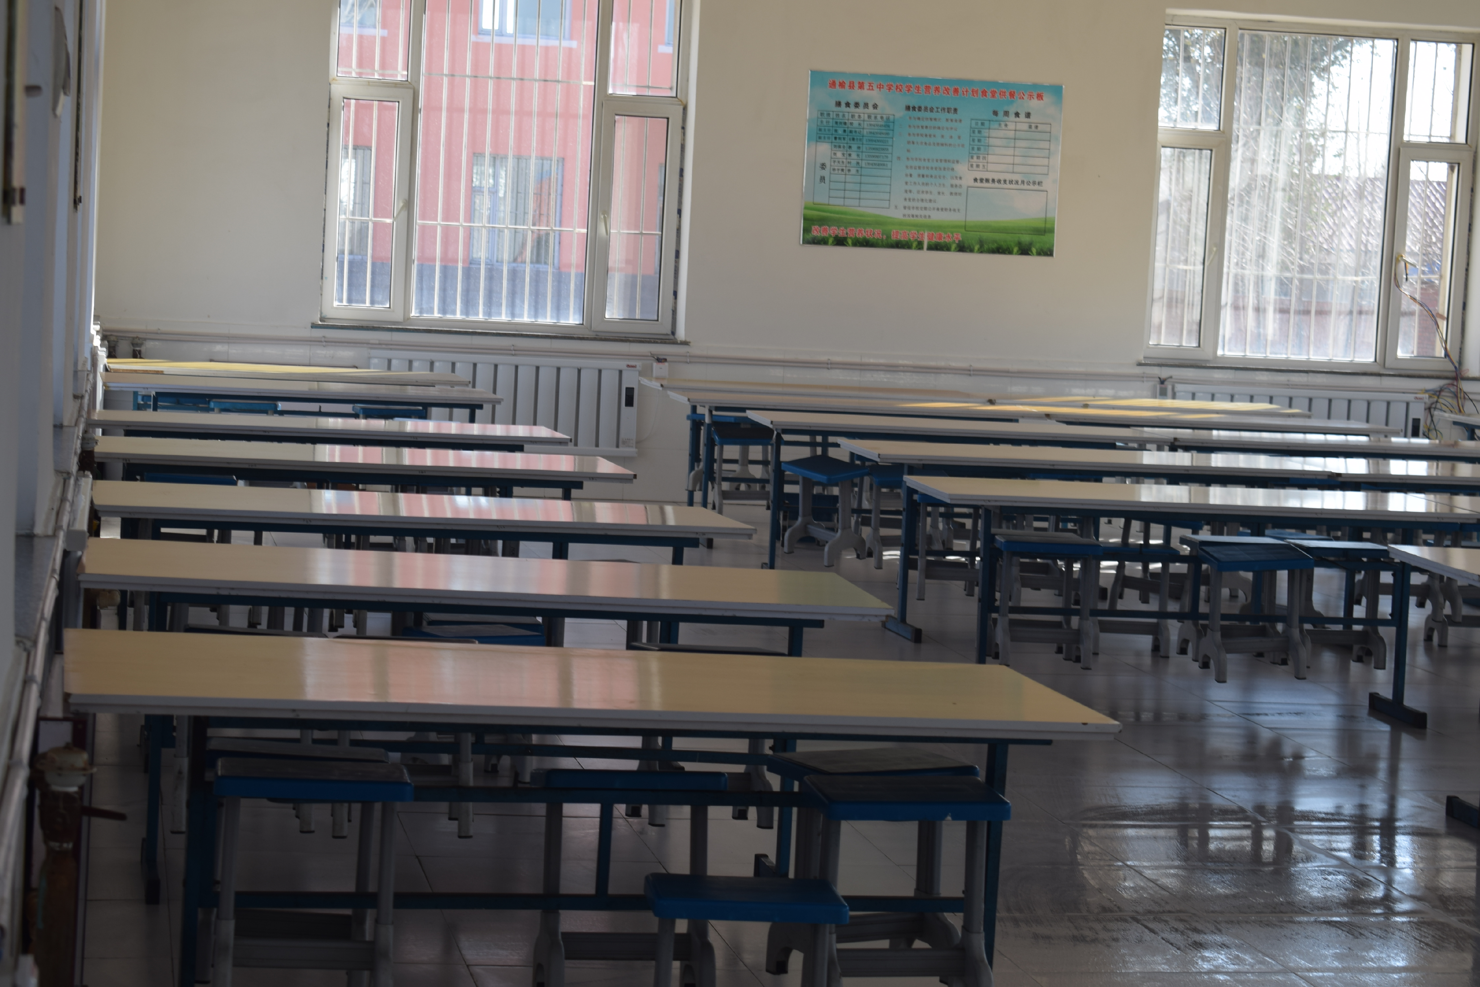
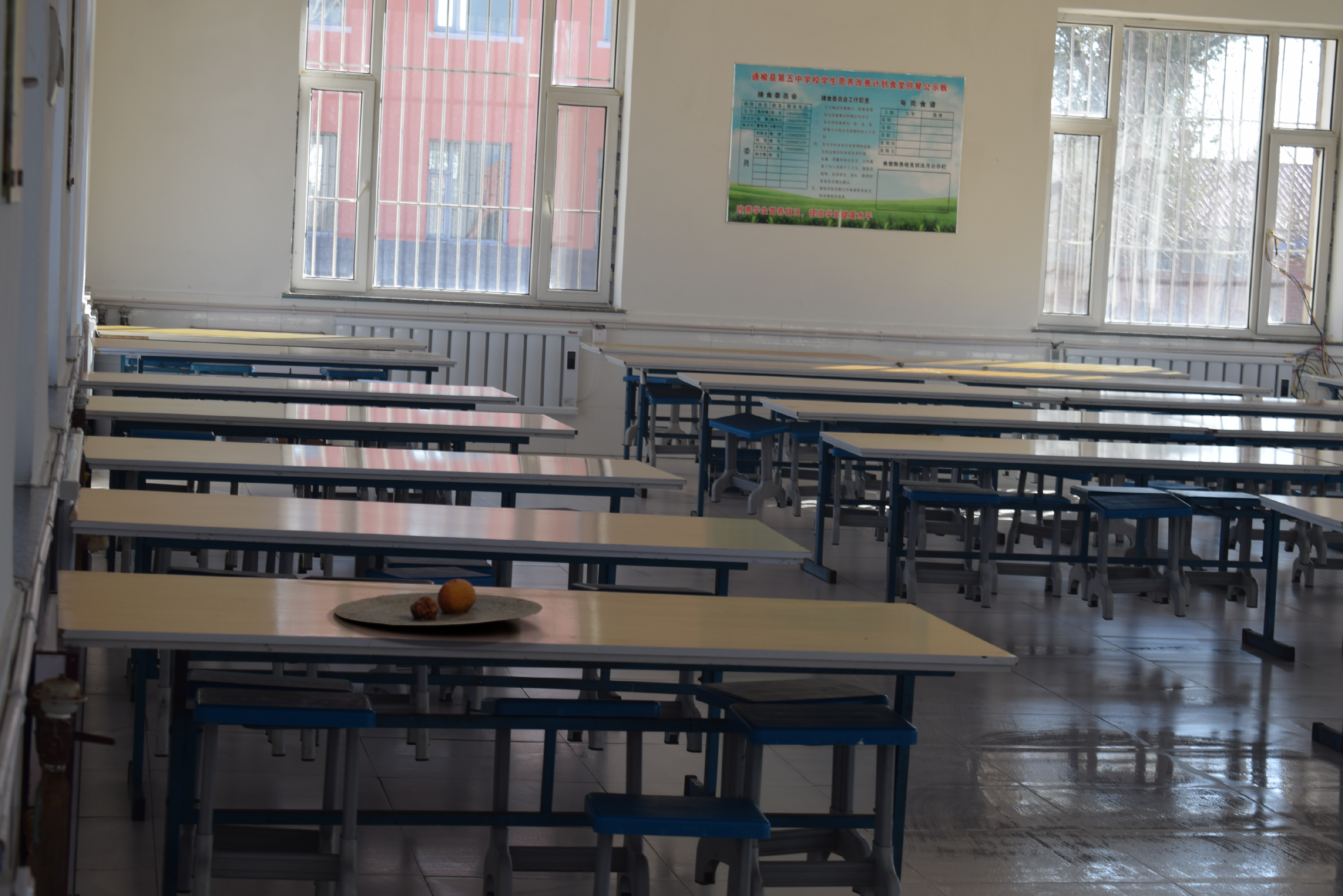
+ plate (439, 599)
